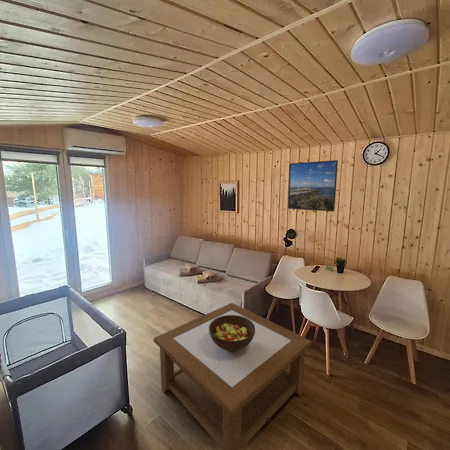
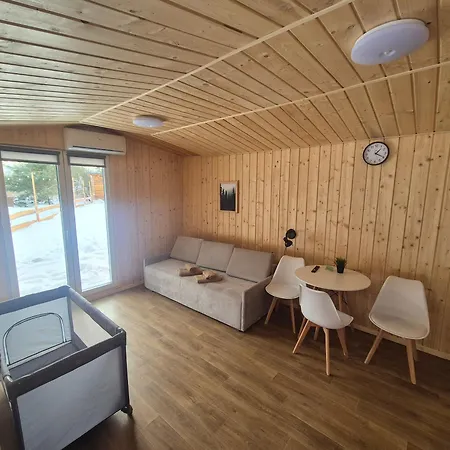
- coffee table (231, 365)
- fruit bowl (231, 336)
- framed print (310, 186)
